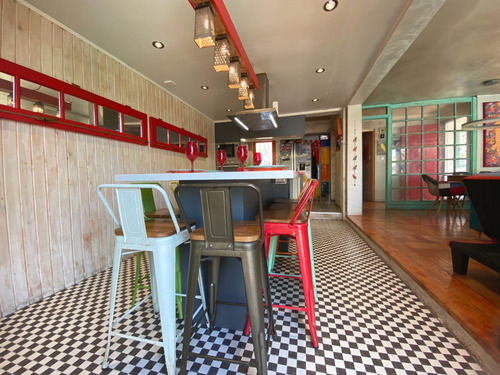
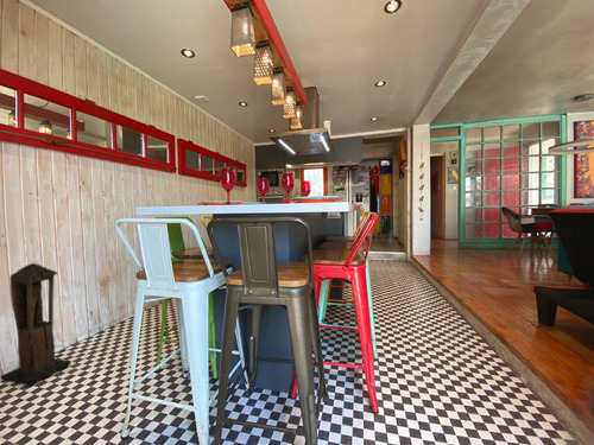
+ lantern (33, 318)
